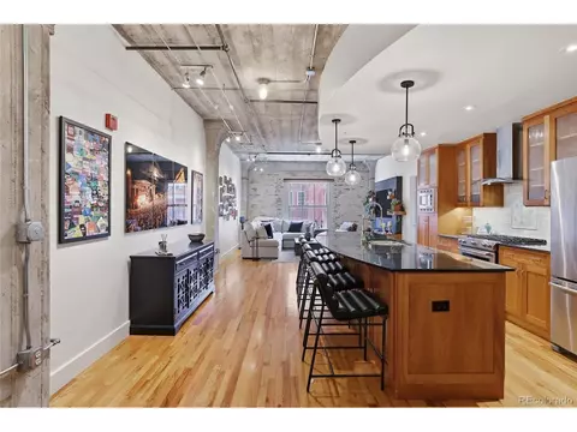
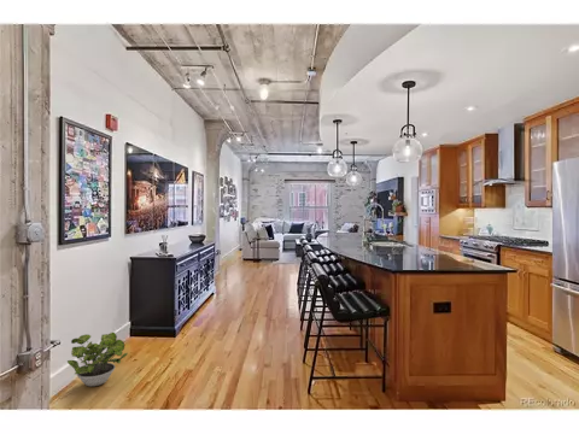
+ potted plant (98, 357)
